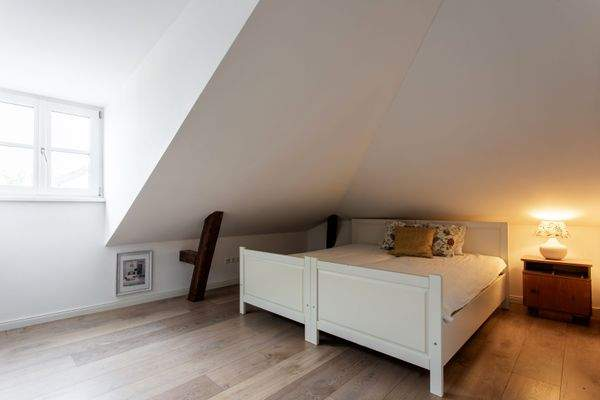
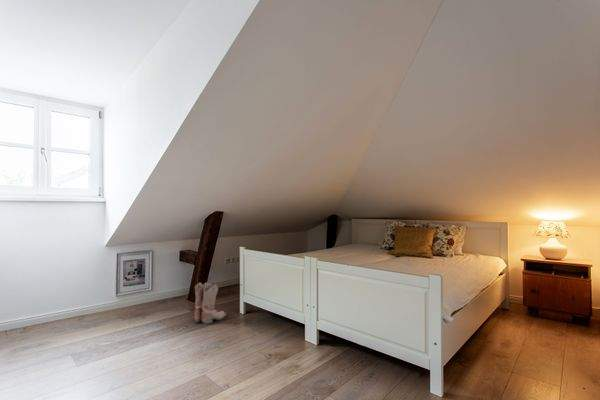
+ boots (210, 300)
